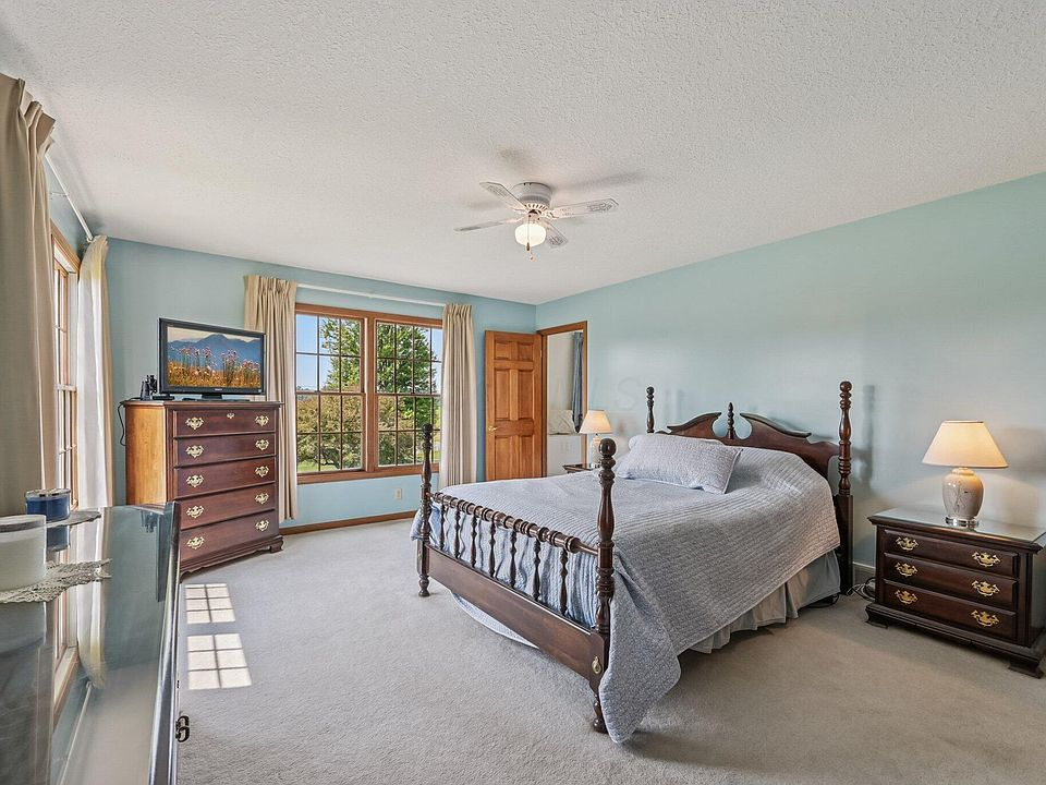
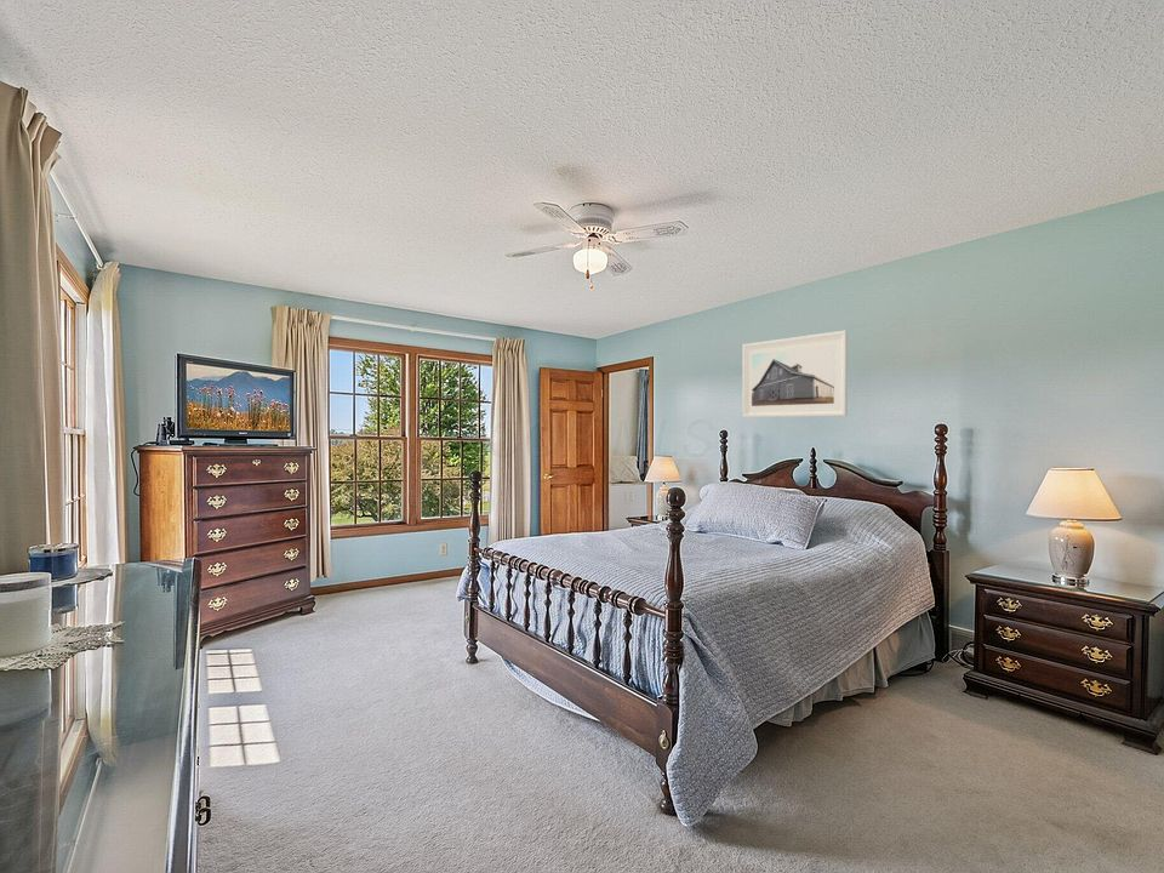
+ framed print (791, 377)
